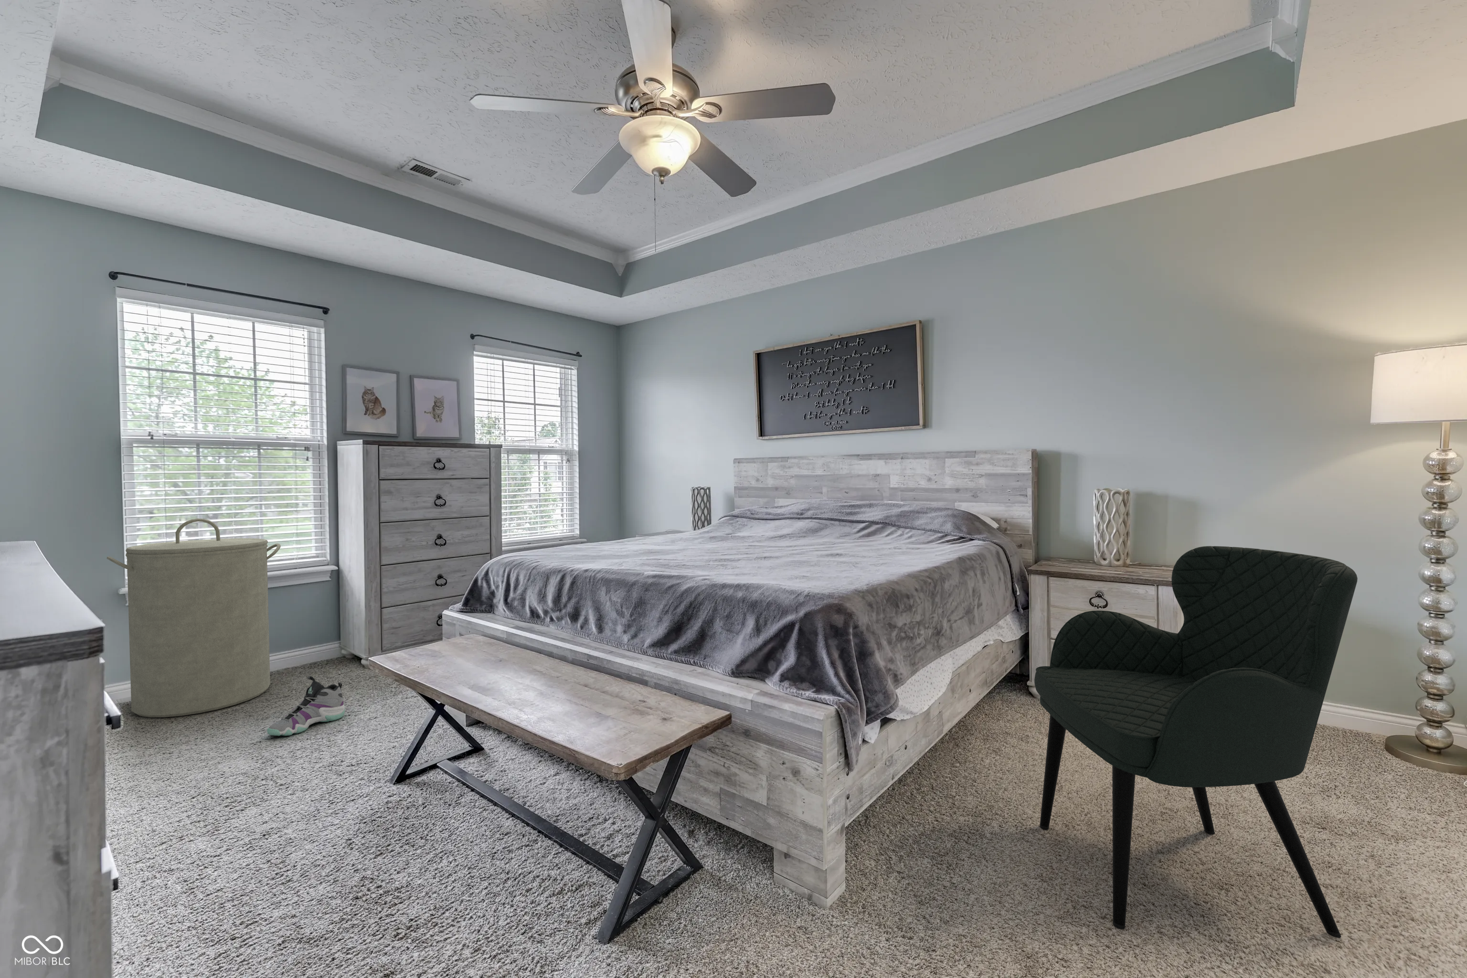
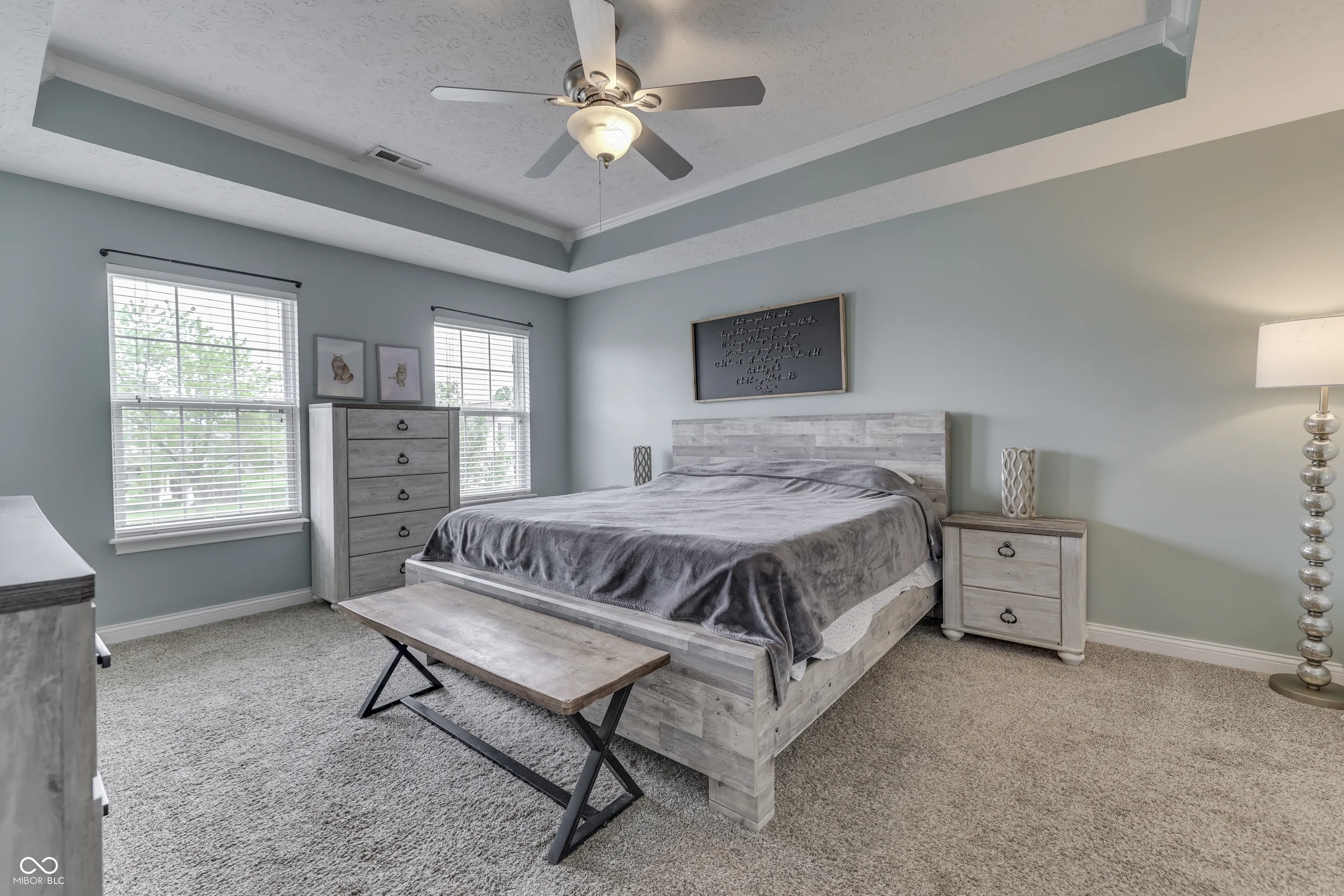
- laundry hamper (202, 608)
- armchair (1186, 715)
- sneaker (306, 702)
